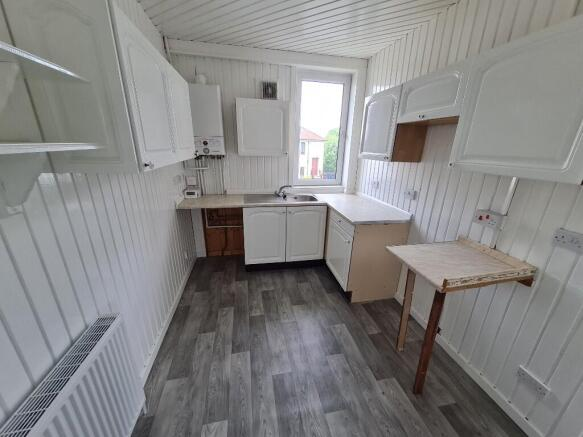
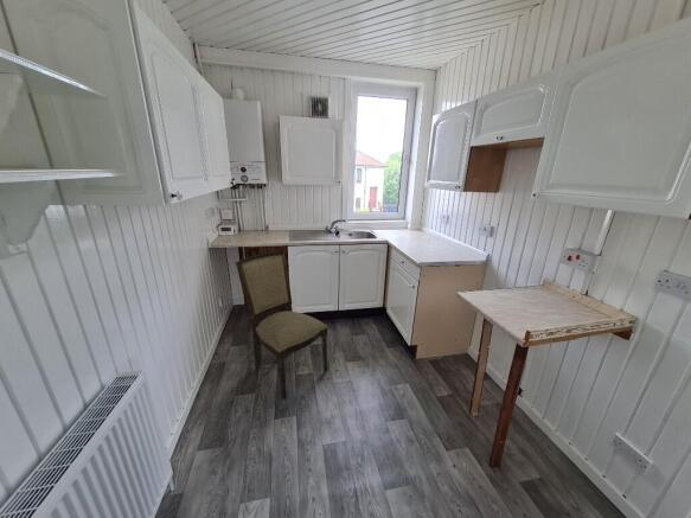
+ dining chair (283, 319)
